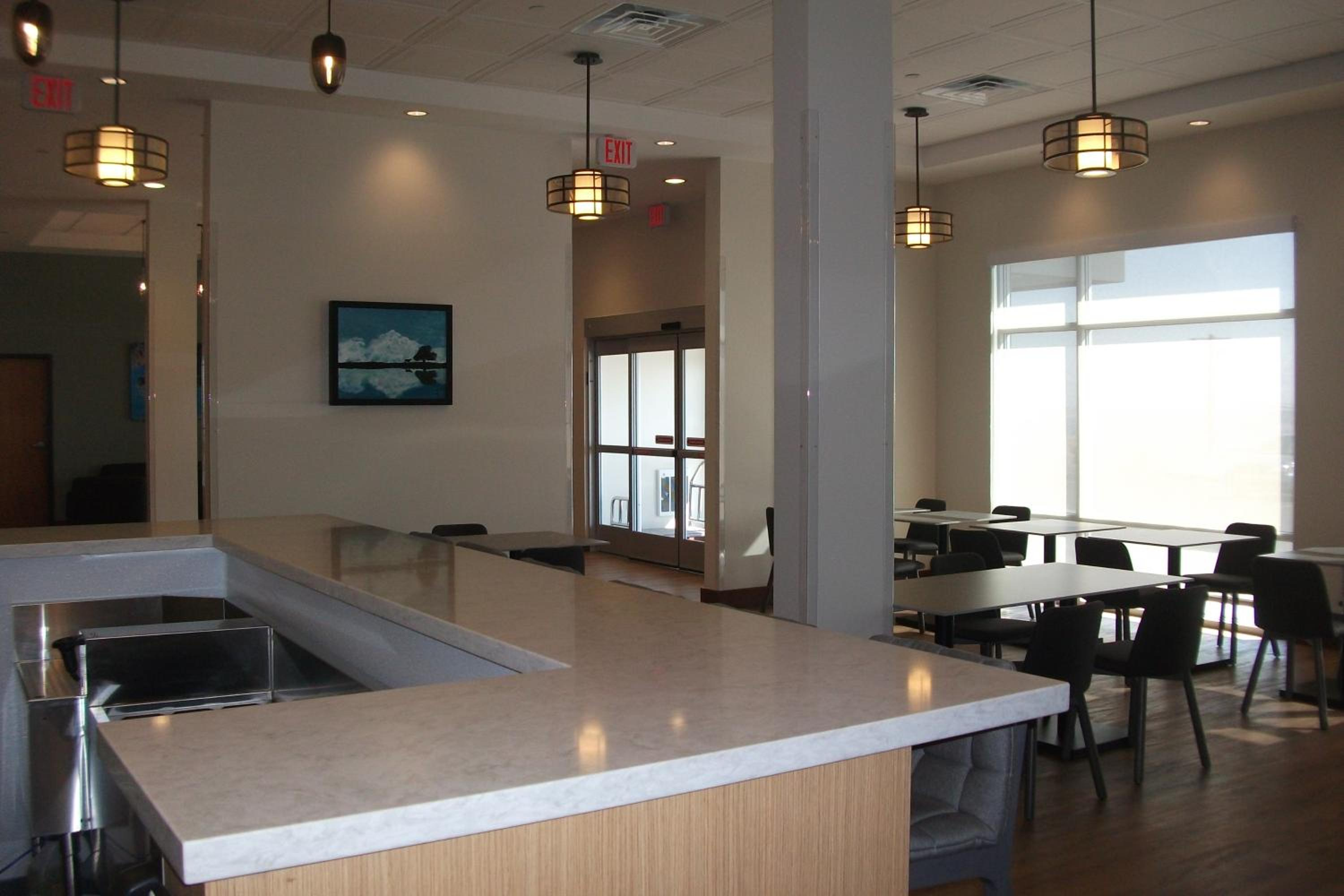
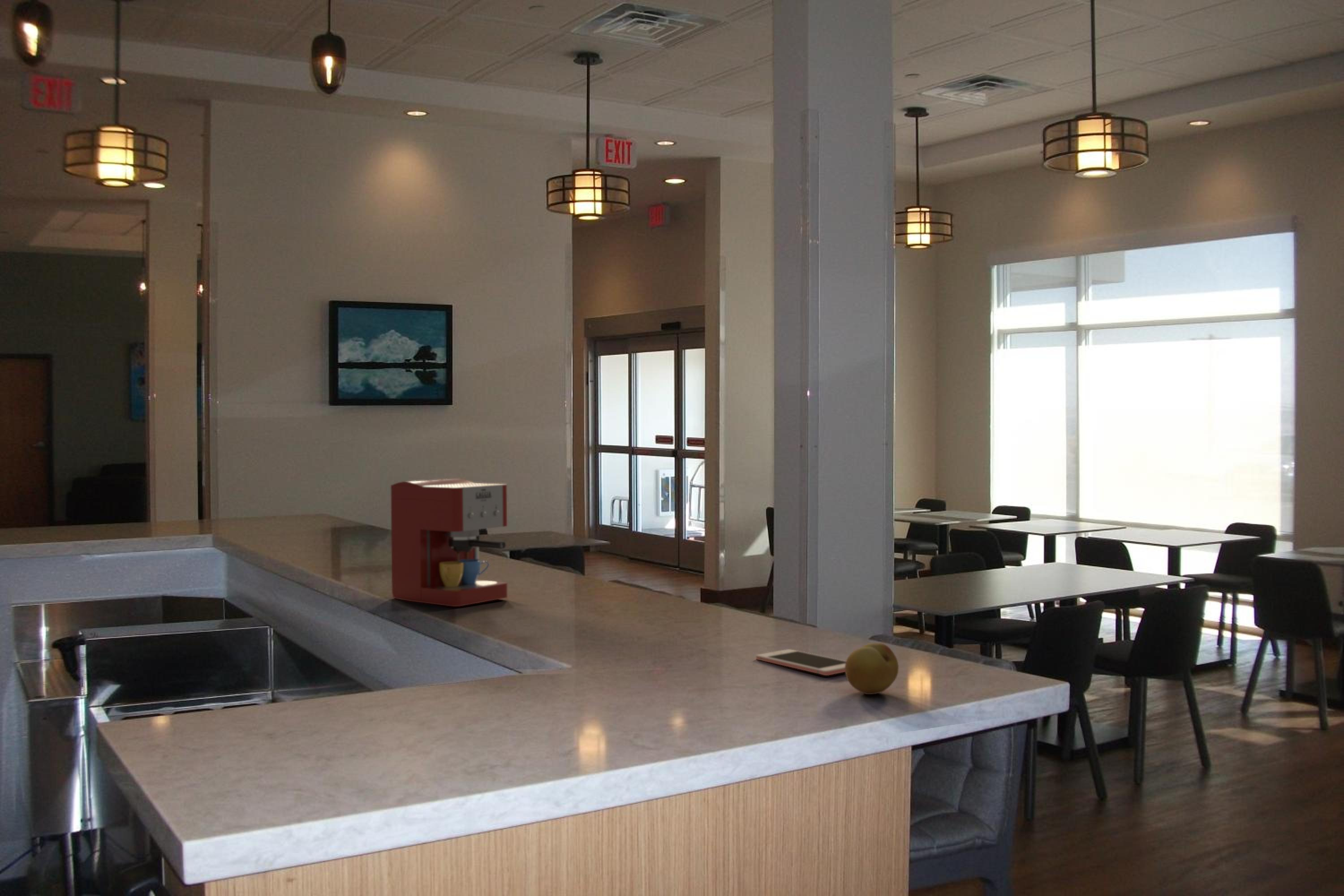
+ coffee maker (449, 539)
+ fruit (872, 669)
+ cell phone (806, 662)
